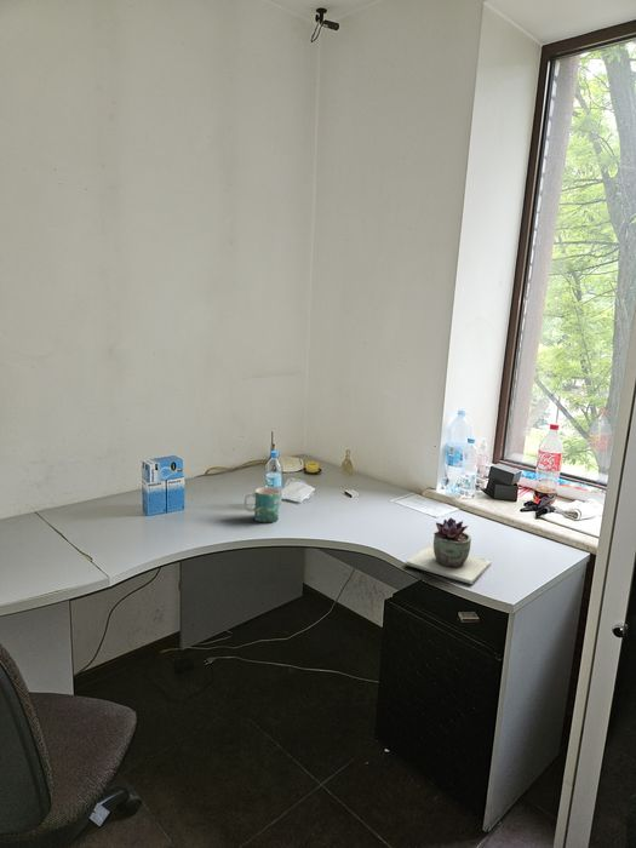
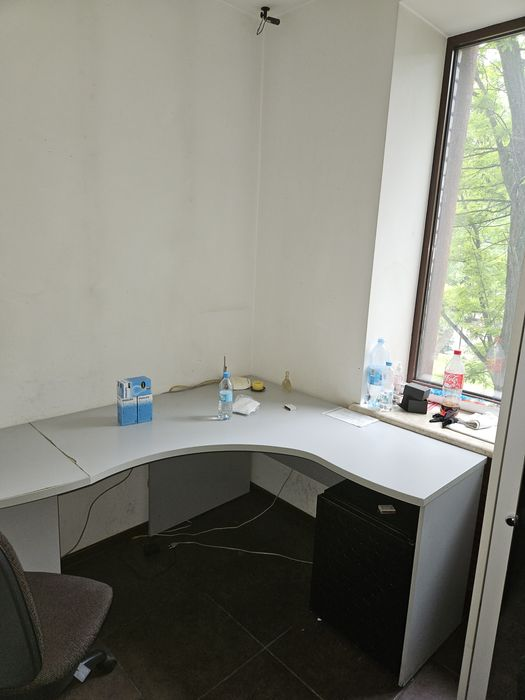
- succulent plant (451, 542)
- mug (260, 504)
